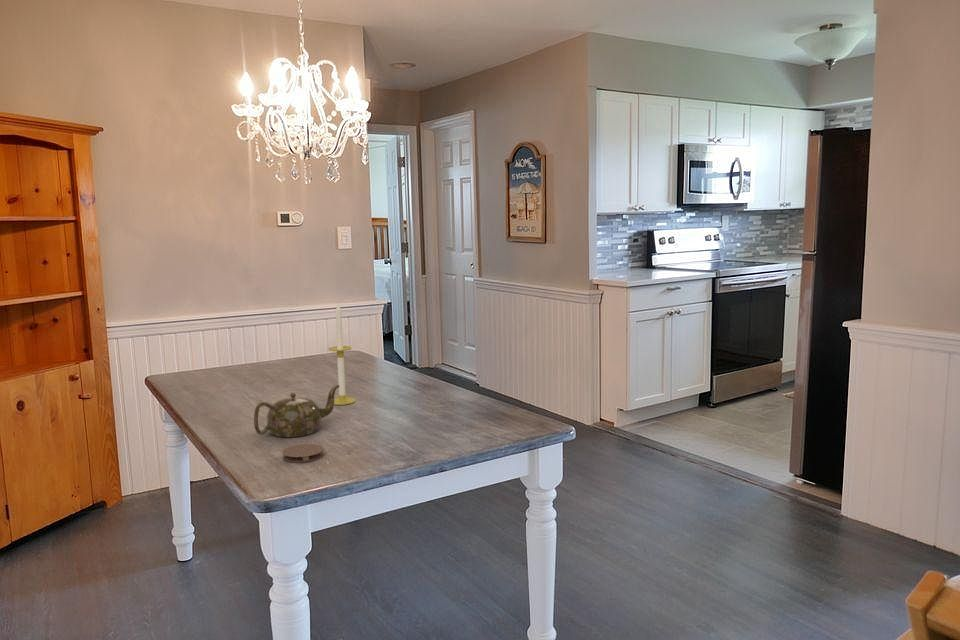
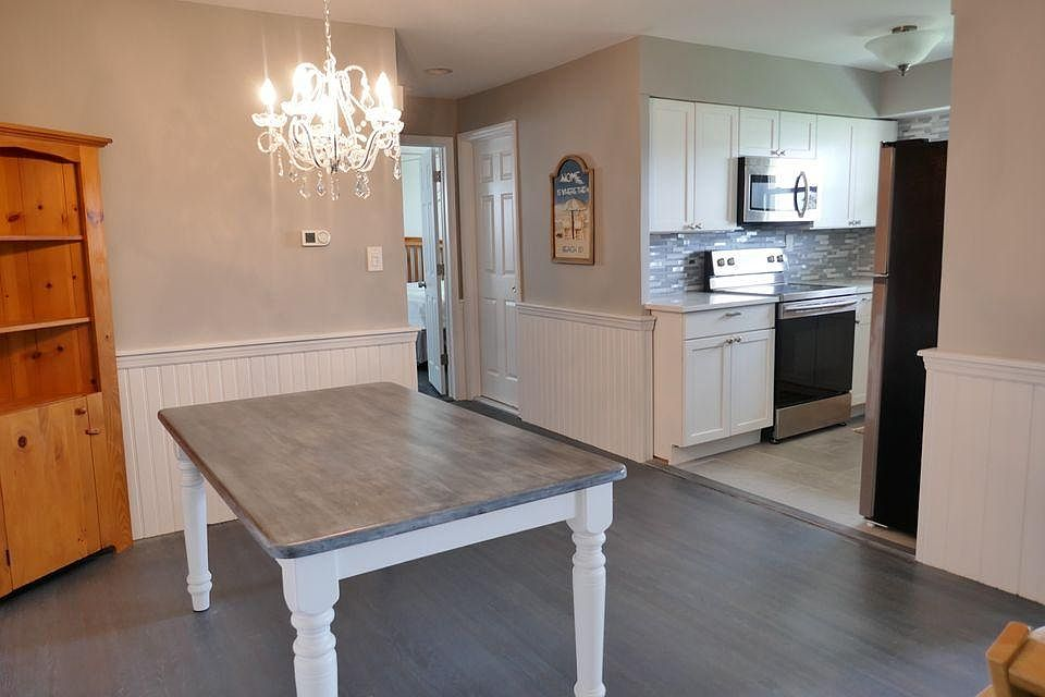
- coaster (303, 452)
- teapot (298, 410)
- candle (340, 352)
